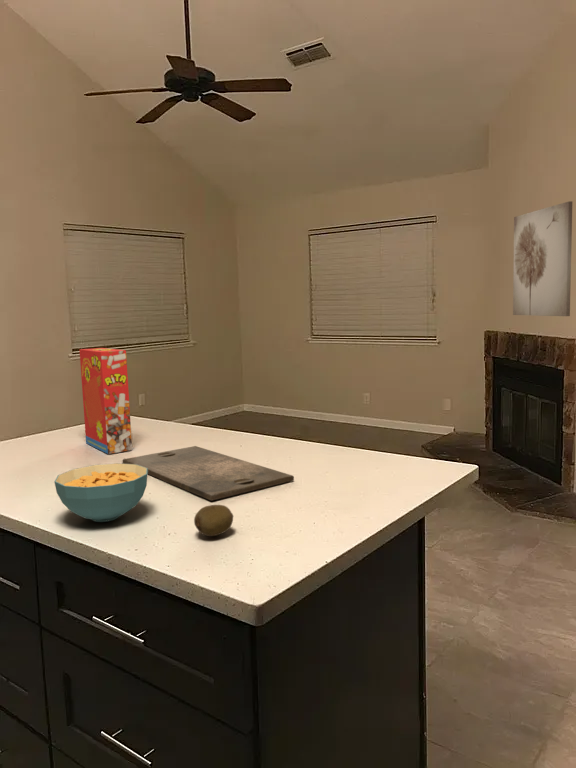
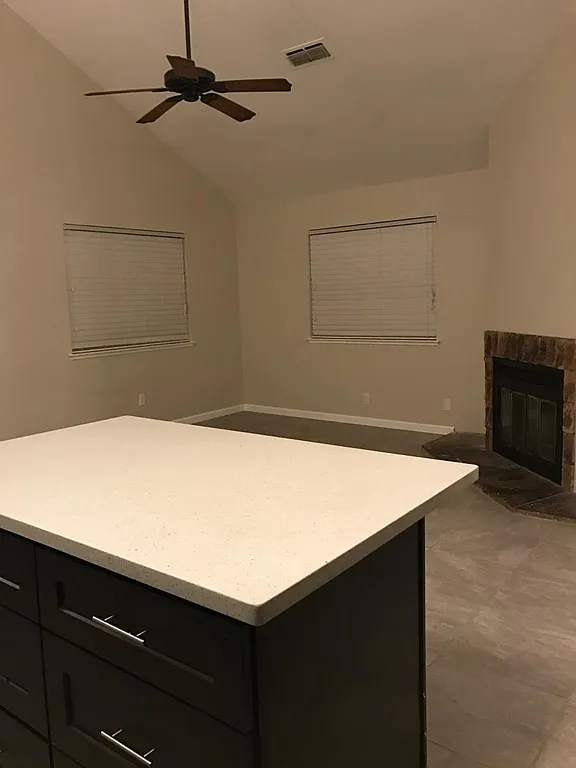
- cereal bowl (103, 496)
- fruit (213, 520)
- wall art (540, 263)
- cutting board (202, 469)
- cereal box (105, 398)
